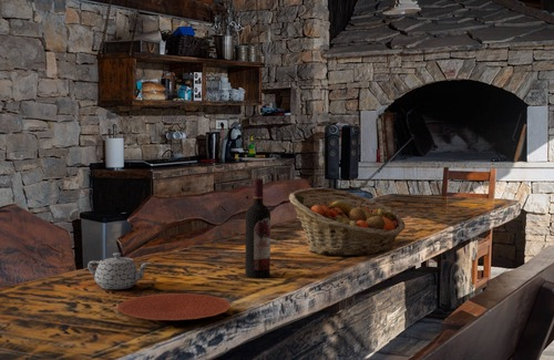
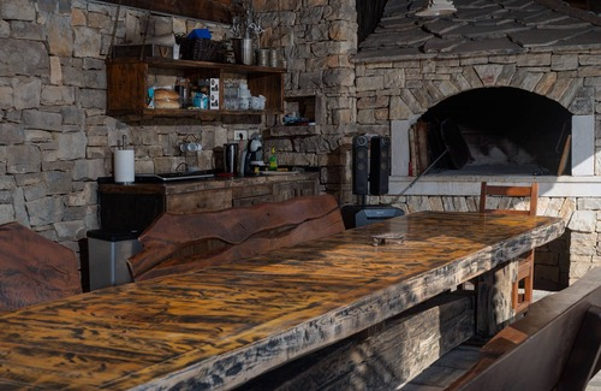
- fruit basket (346, 219)
- wine bottle (257, 227)
- teapot (119, 269)
- plate (174, 310)
